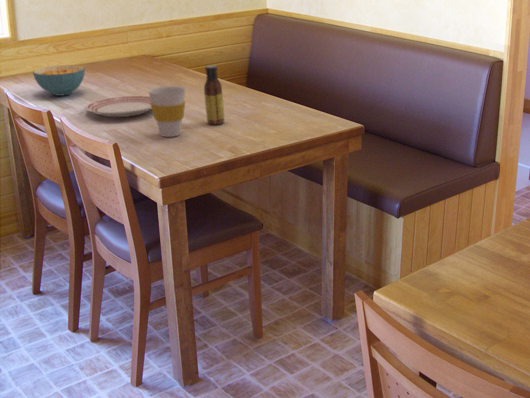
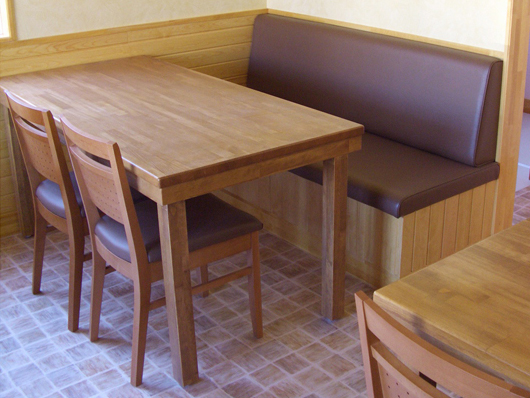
- cup (168, 112)
- sauce bottle (213, 94)
- cereal bowl (60, 81)
- dinner plate (124, 107)
